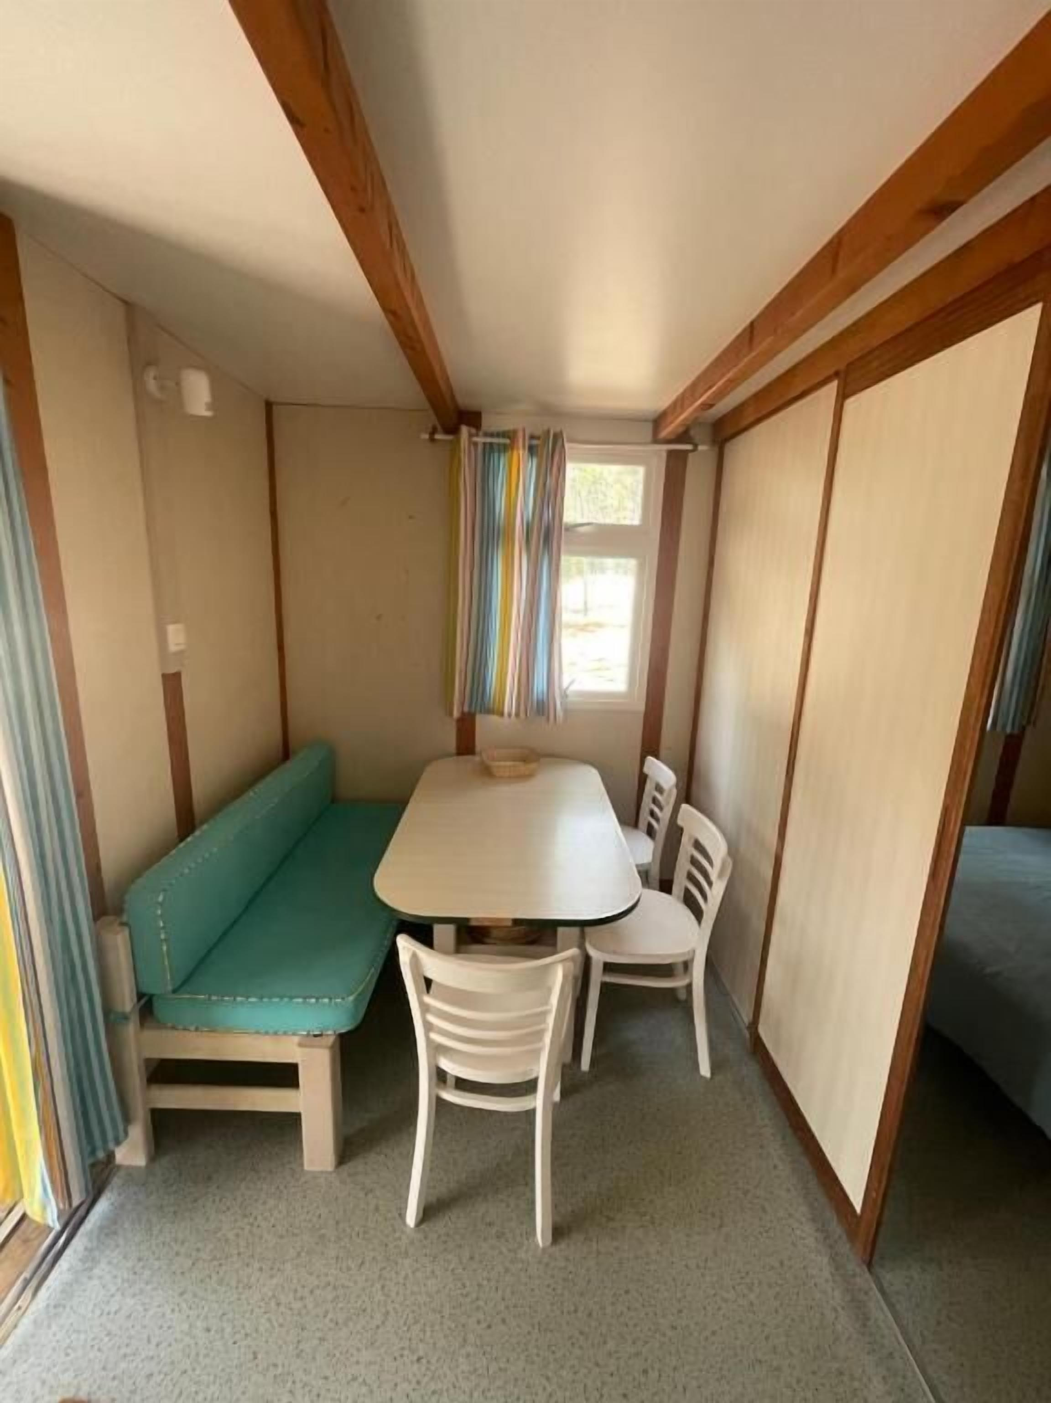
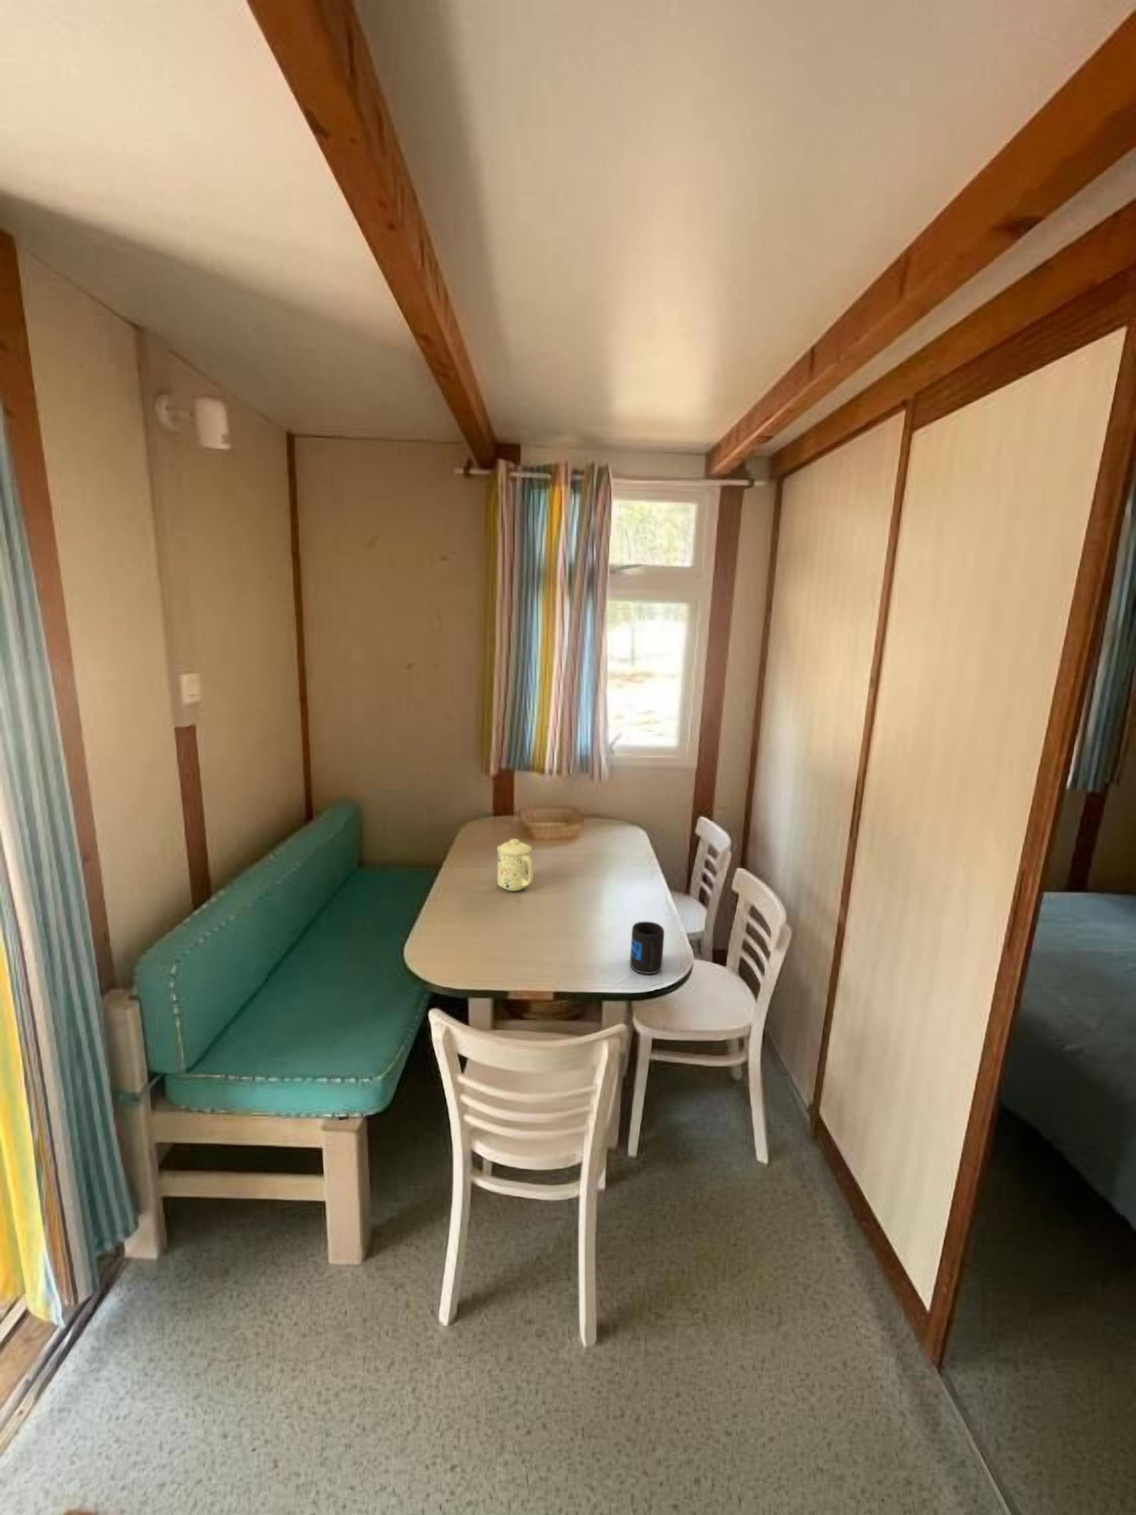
+ mug (648, 950)
+ mug (515, 865)
